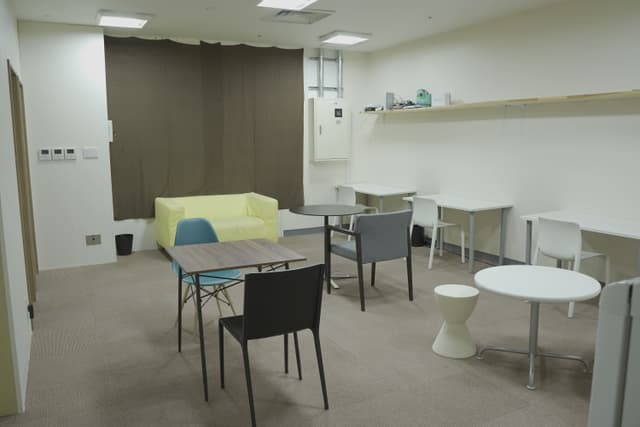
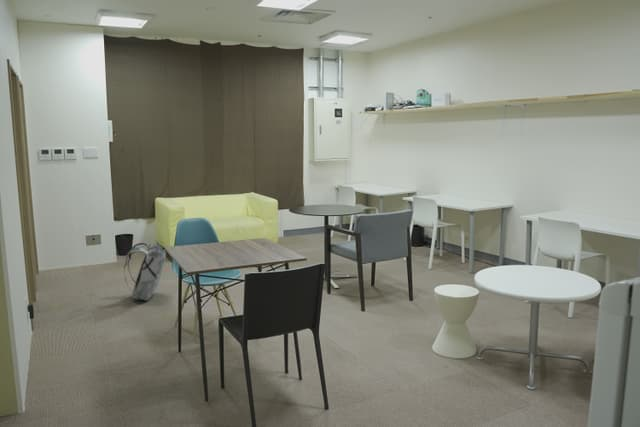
+ backpack (146, 271)
